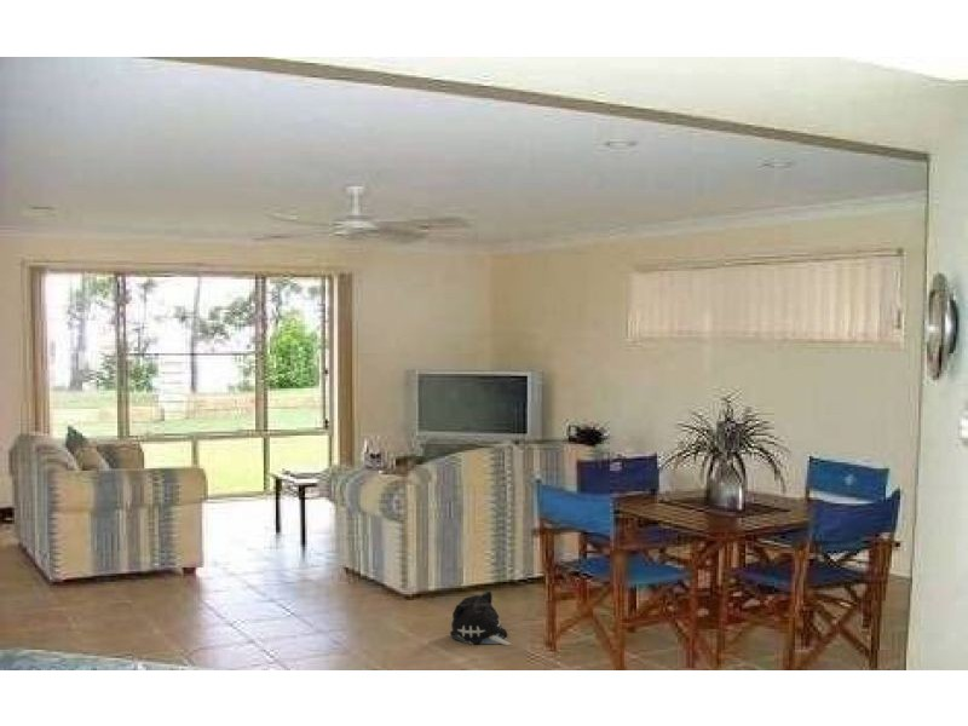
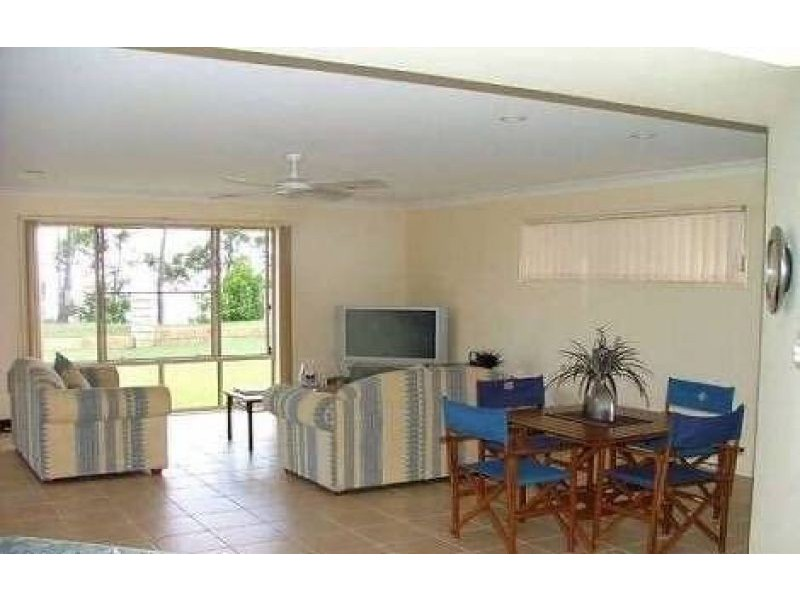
- plush toy (485, 617)
